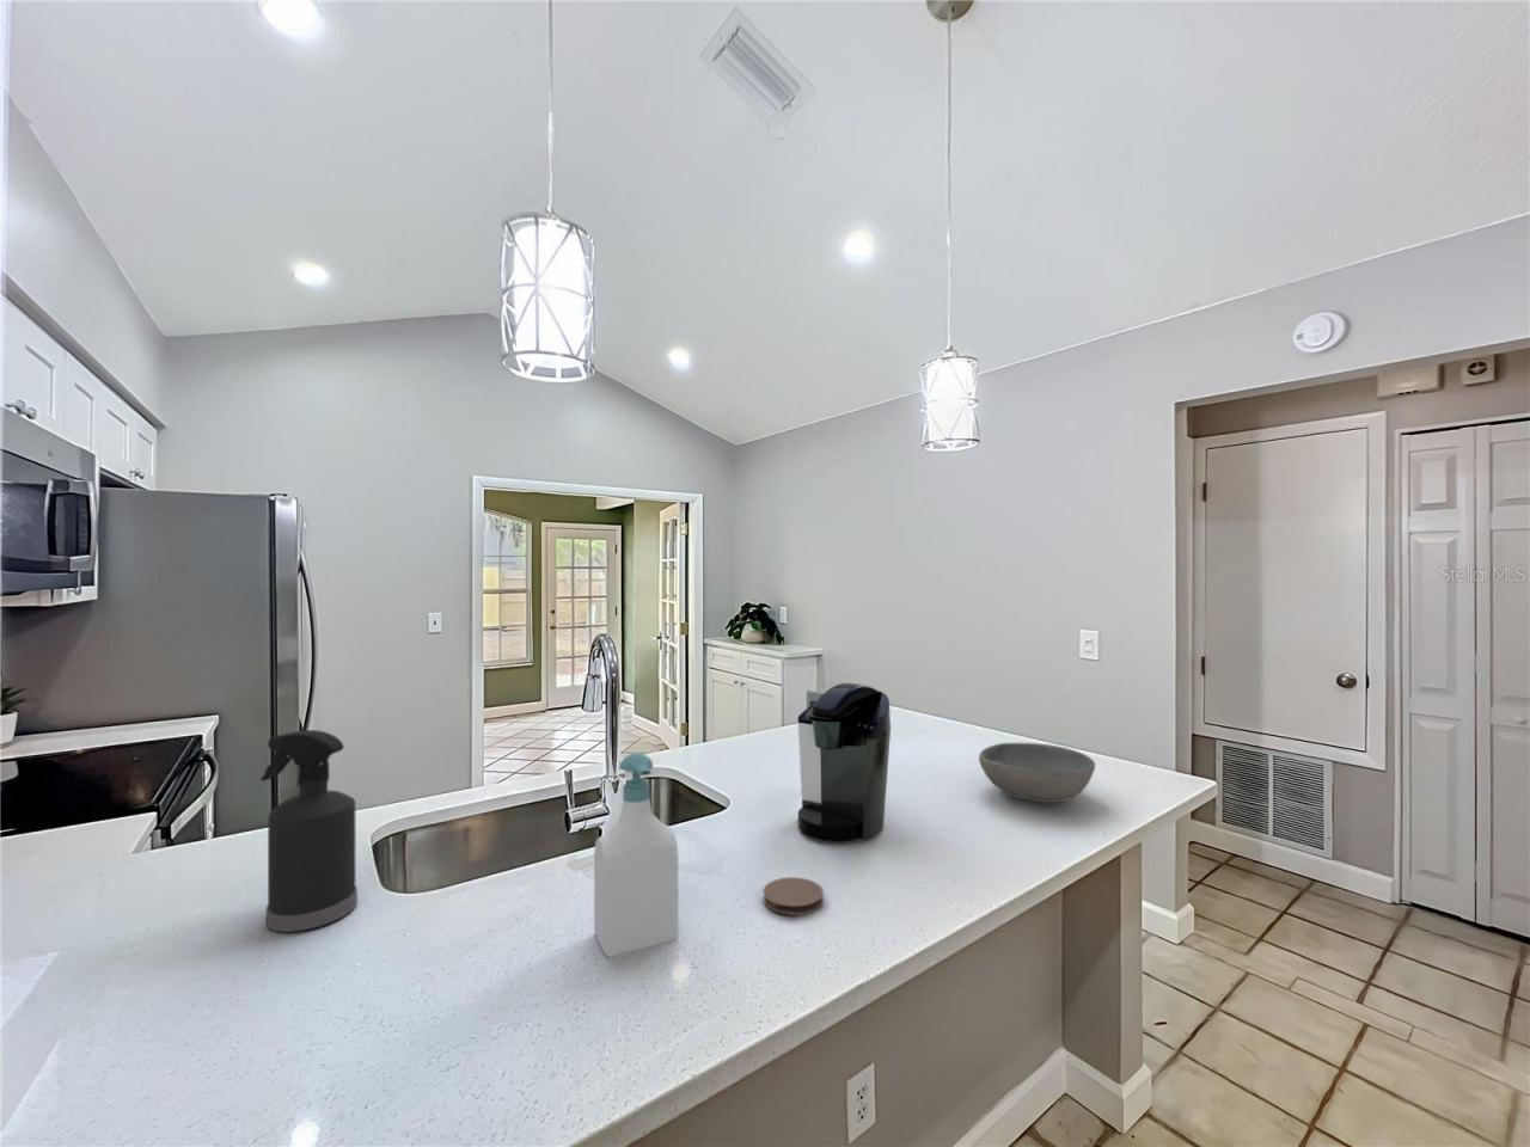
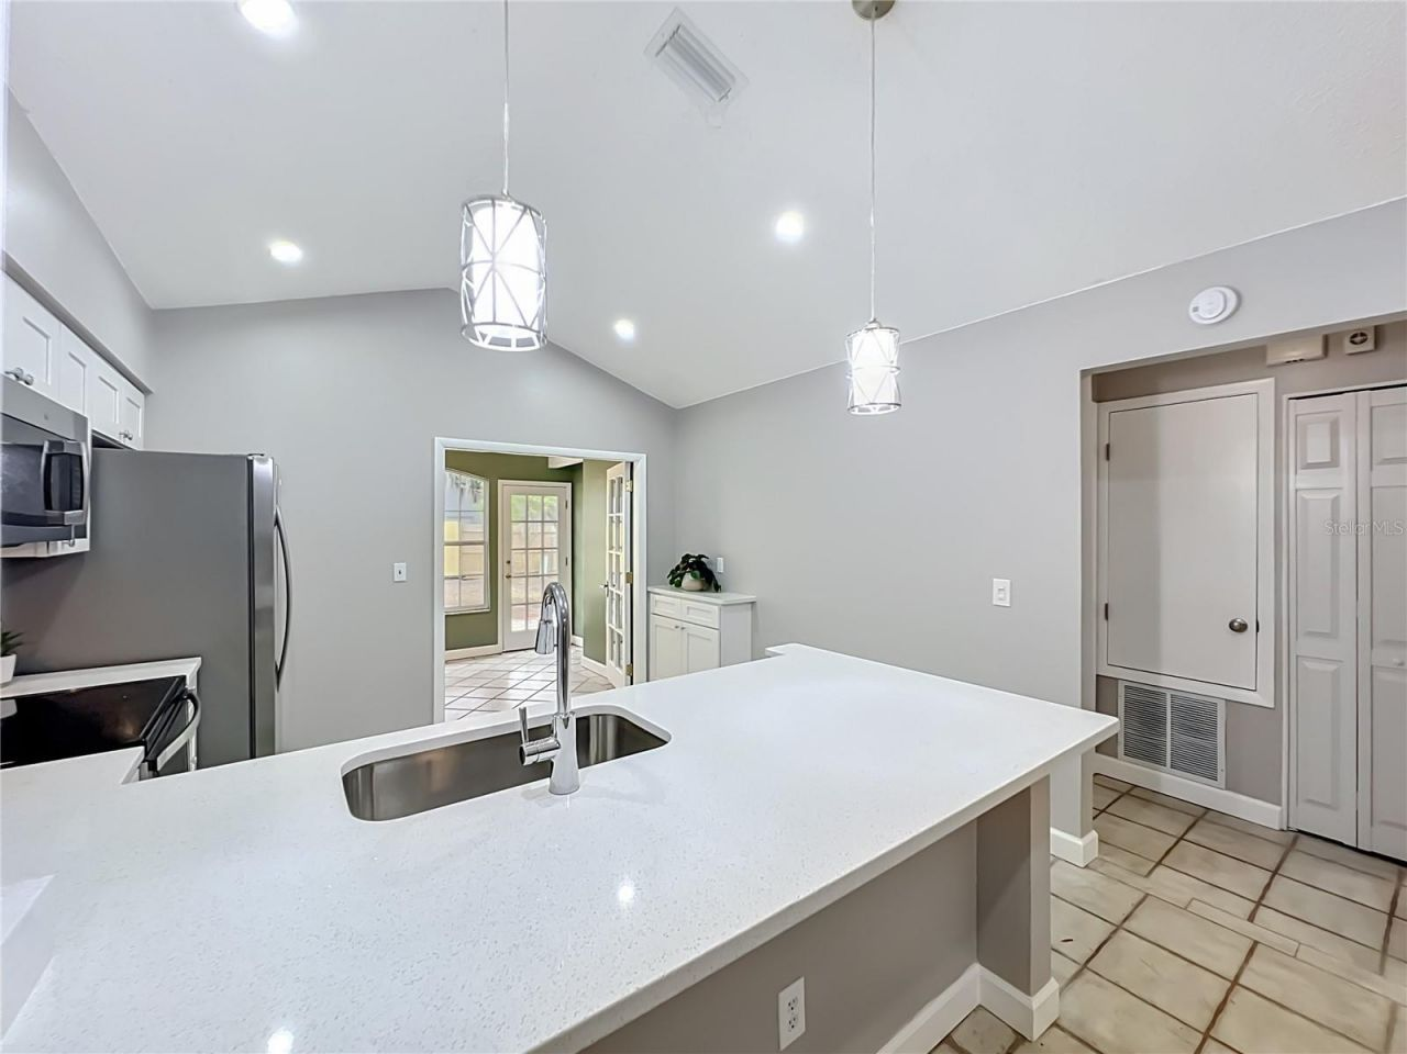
- bowl (1035, 777)
- spray bottle (311, 820)
- coffee maker (825, 748)
- coaster (793, 895)
- soap bottle (637, 847)
